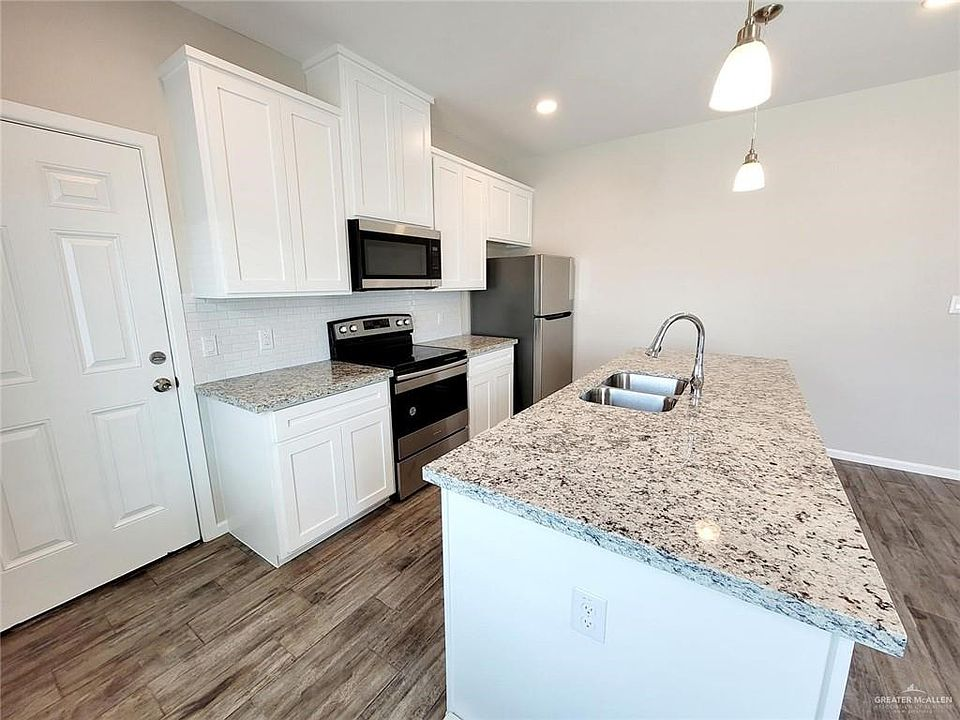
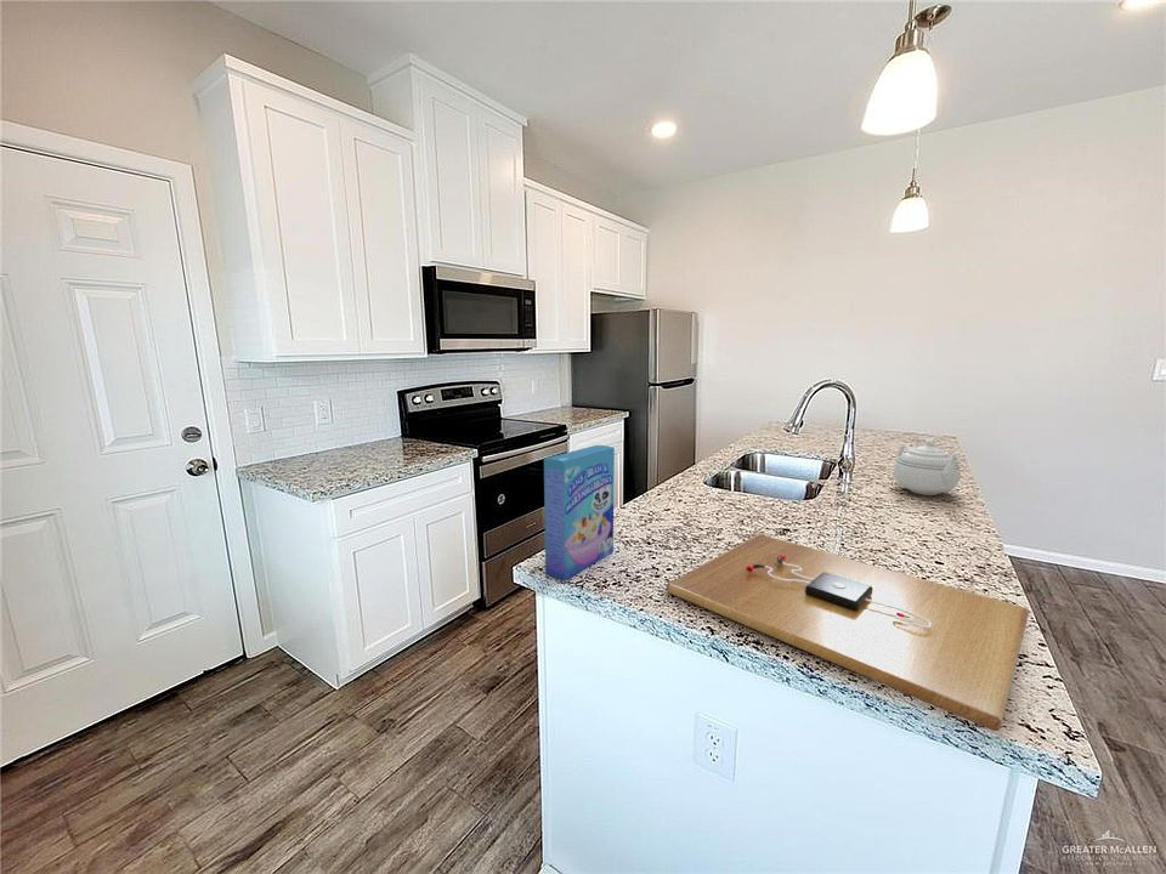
+ cutting board (838, 594)
+ cereal box (581, 507)
+ teapot (926, 465)
